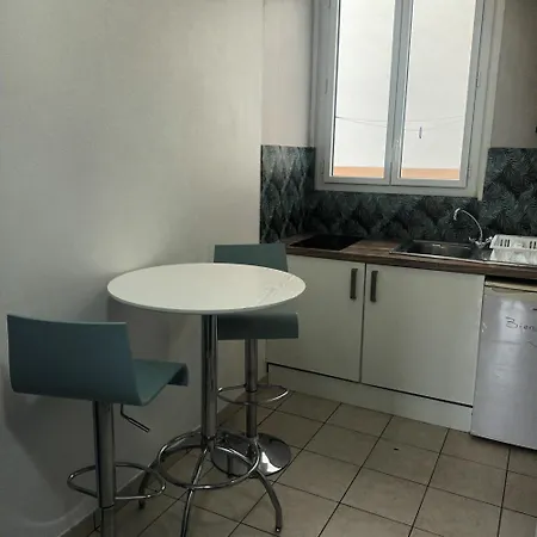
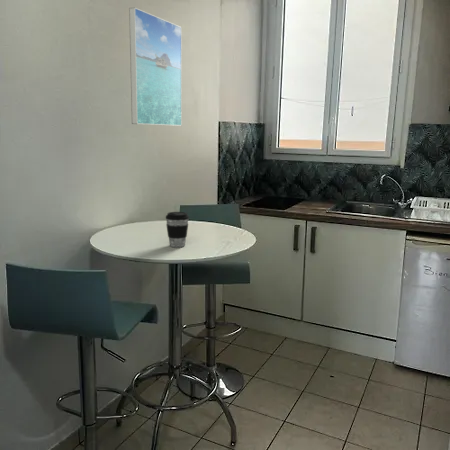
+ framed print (158, 72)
+ coffee cup (177, 229)
